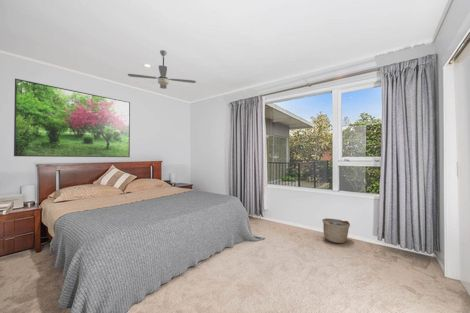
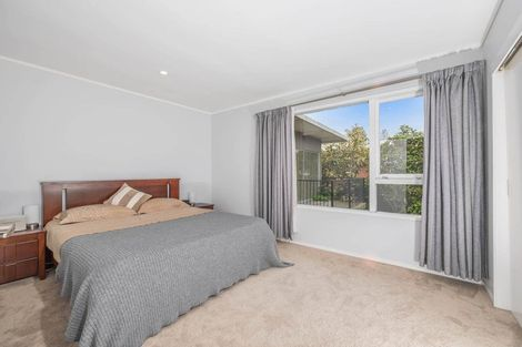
- ceiling fan (163, 67)
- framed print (81, 124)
- basket (335, 229)
